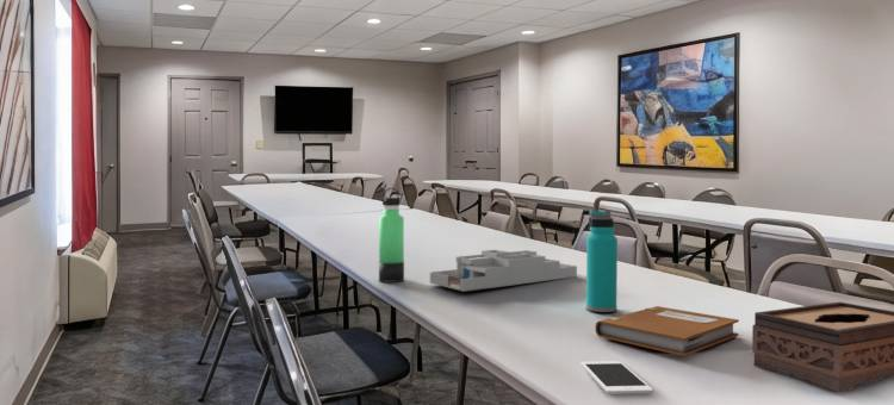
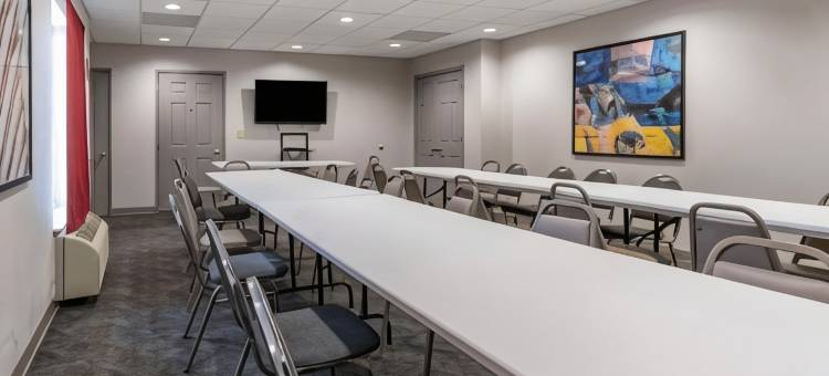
- water bottle (601, 260)
- desk organizer (505, 266)
- thermos bottle (391, 233)
- tissue box (839, 342)
- cell phone (614, 376)
- notebook (668, 326)
